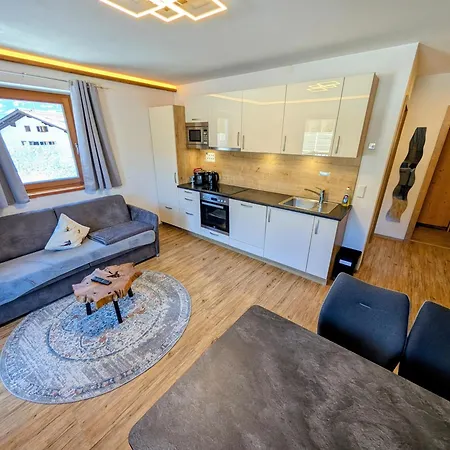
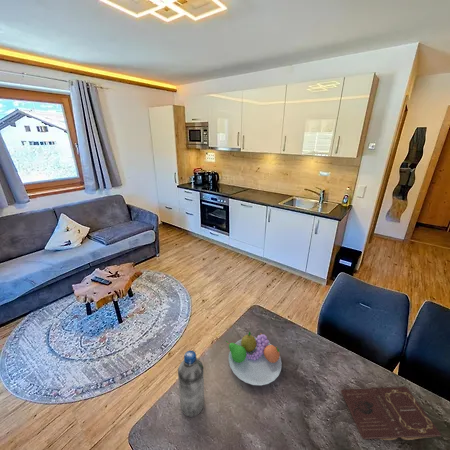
+ fruit bowl (253, 353)
+ book (385, 410)
+ water bottle (191, 381)
